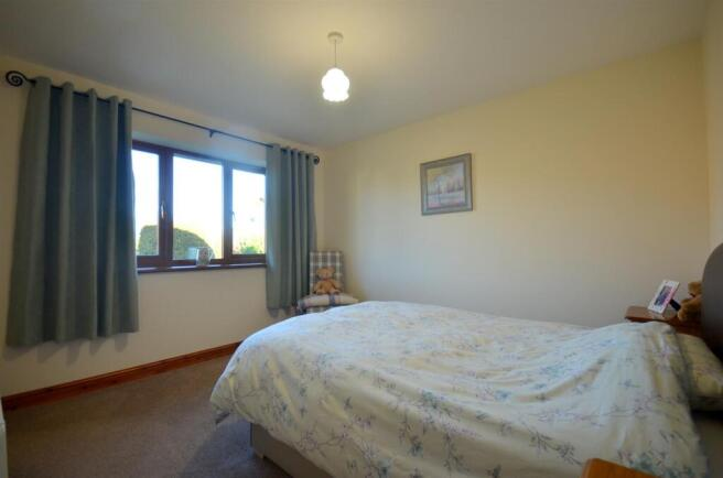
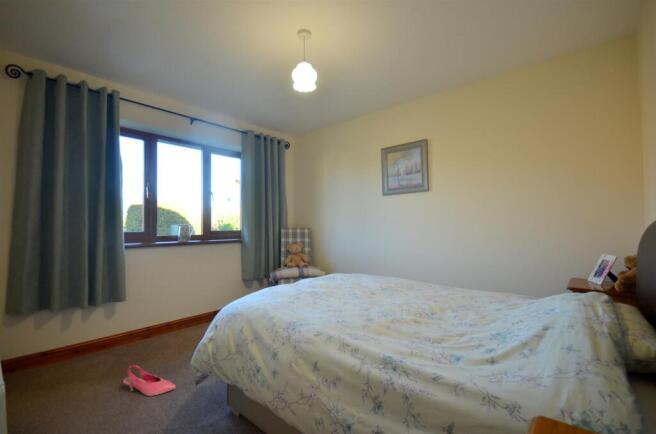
+ shoe (149, 378)
